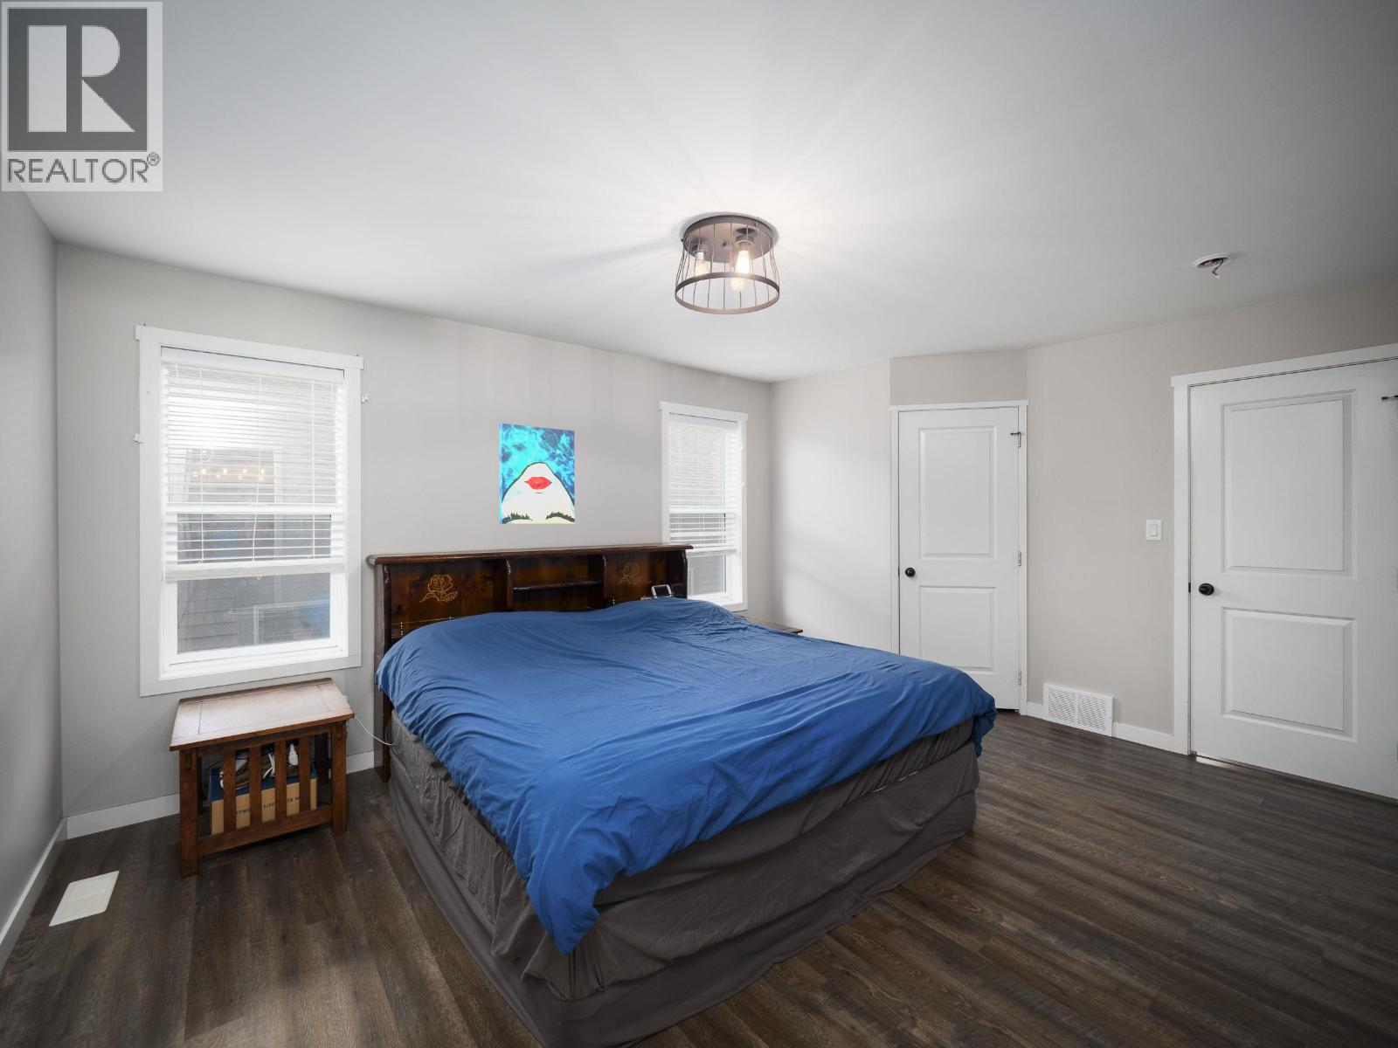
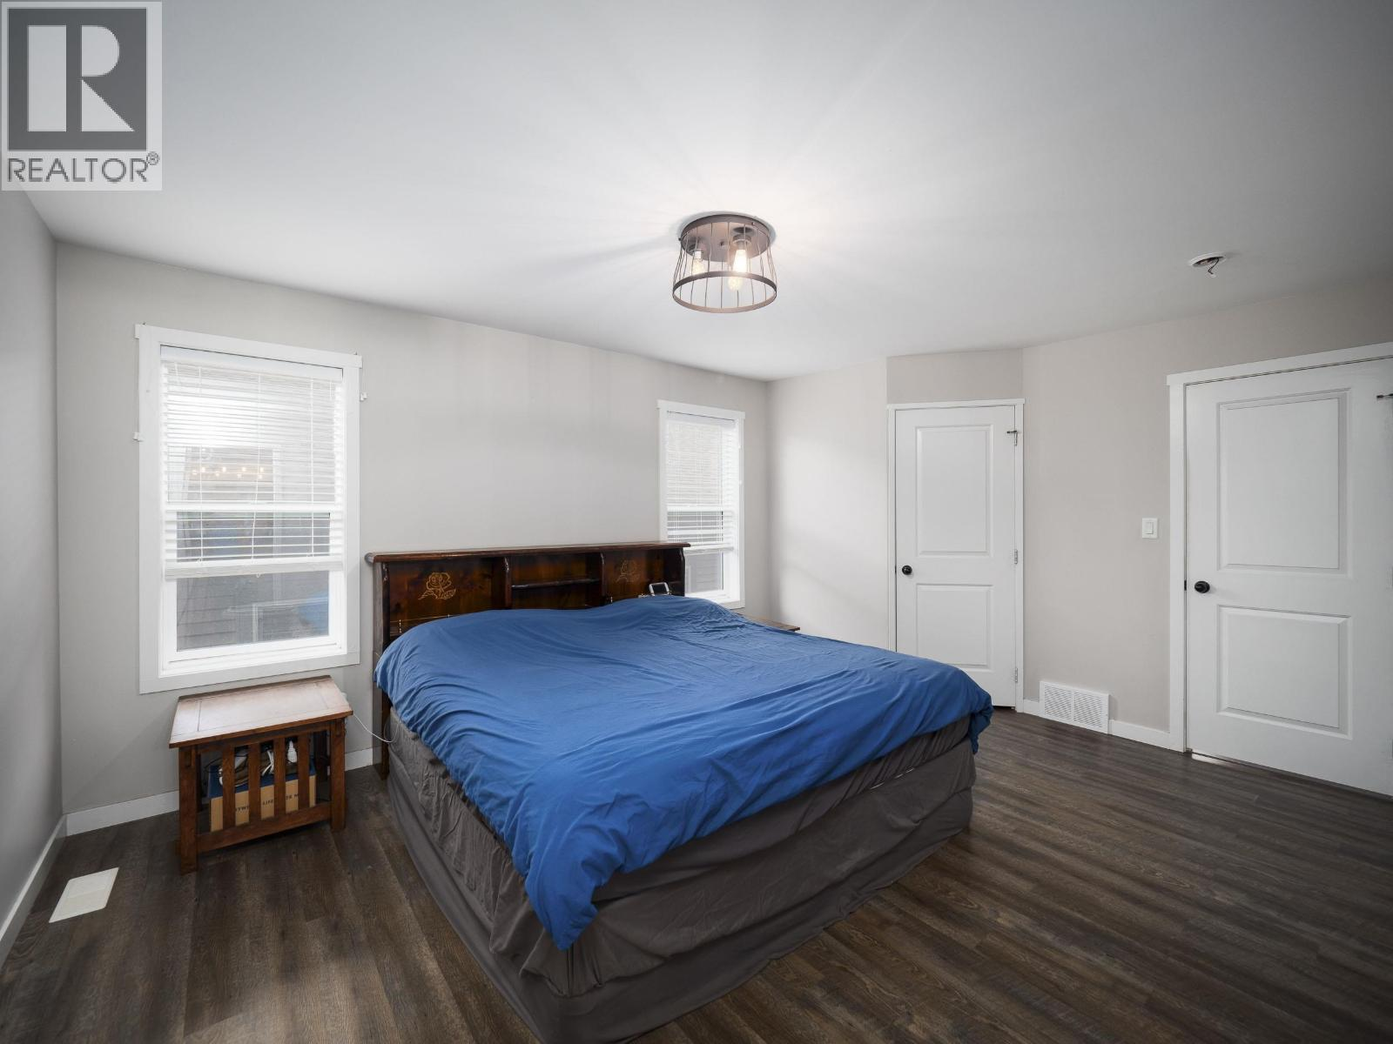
- wall art (538, 476)
